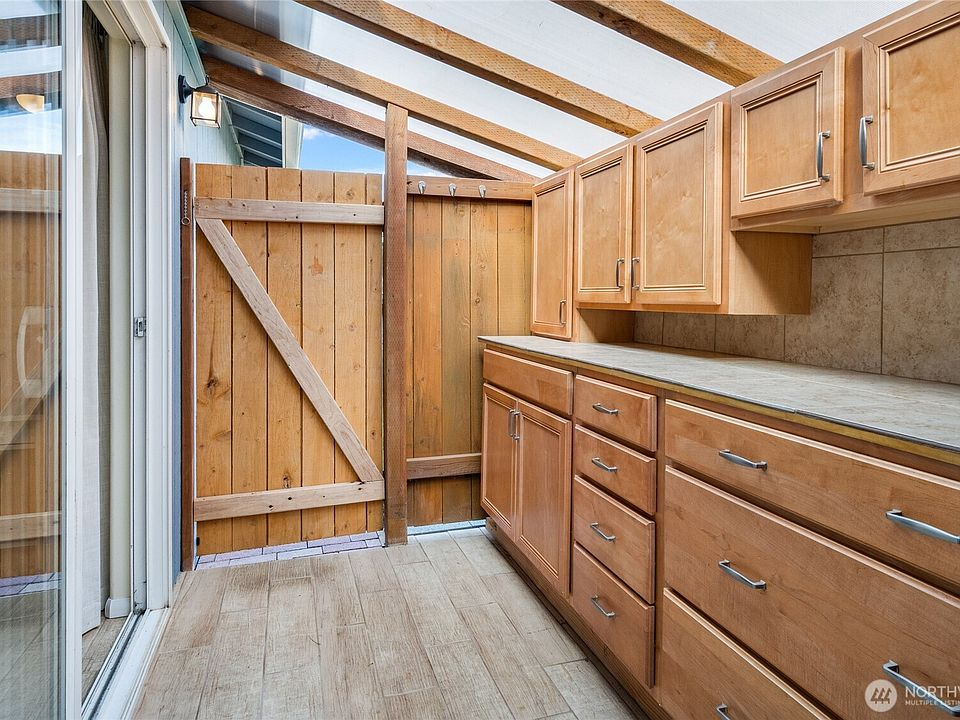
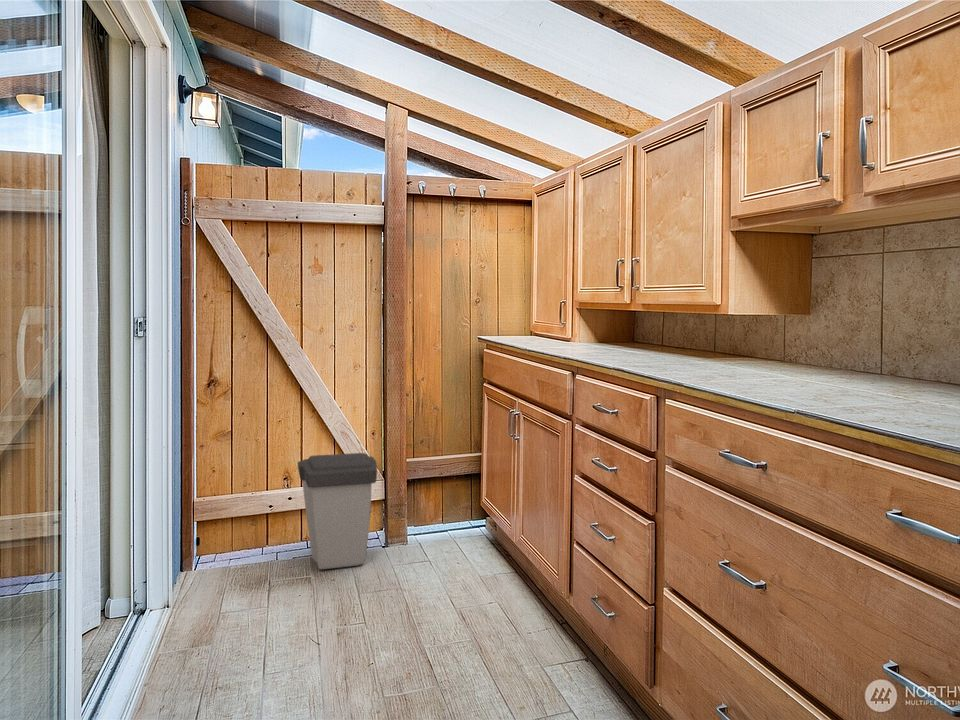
+ trash can (337, 507)
